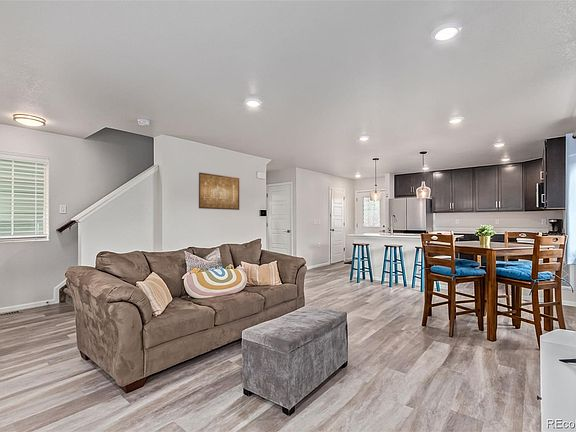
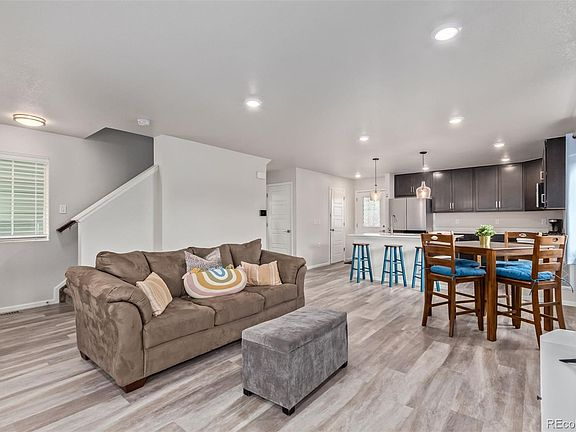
- wall art (220, 192)
